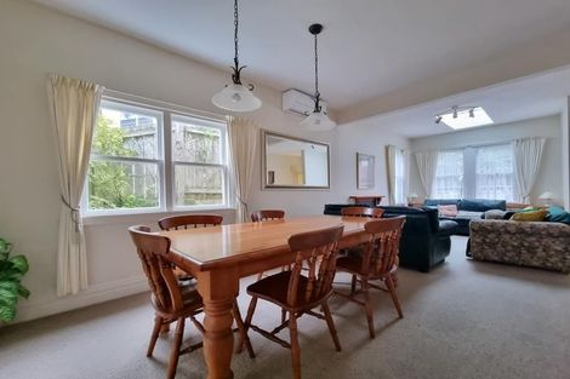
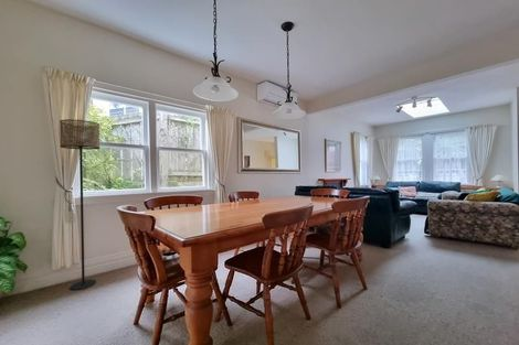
+ floor lamp (82, 204)
